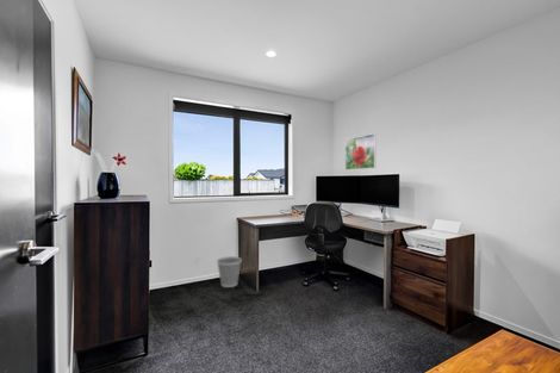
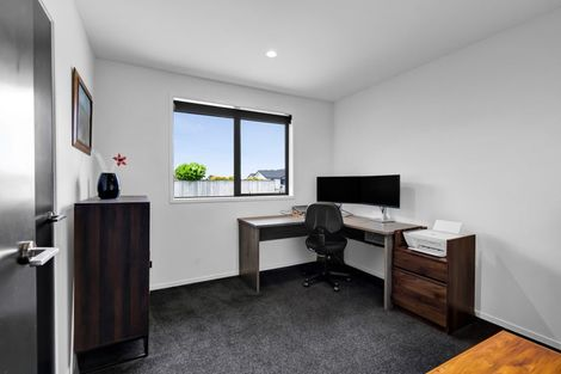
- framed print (360, 153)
- wastebasket (229, 272)
